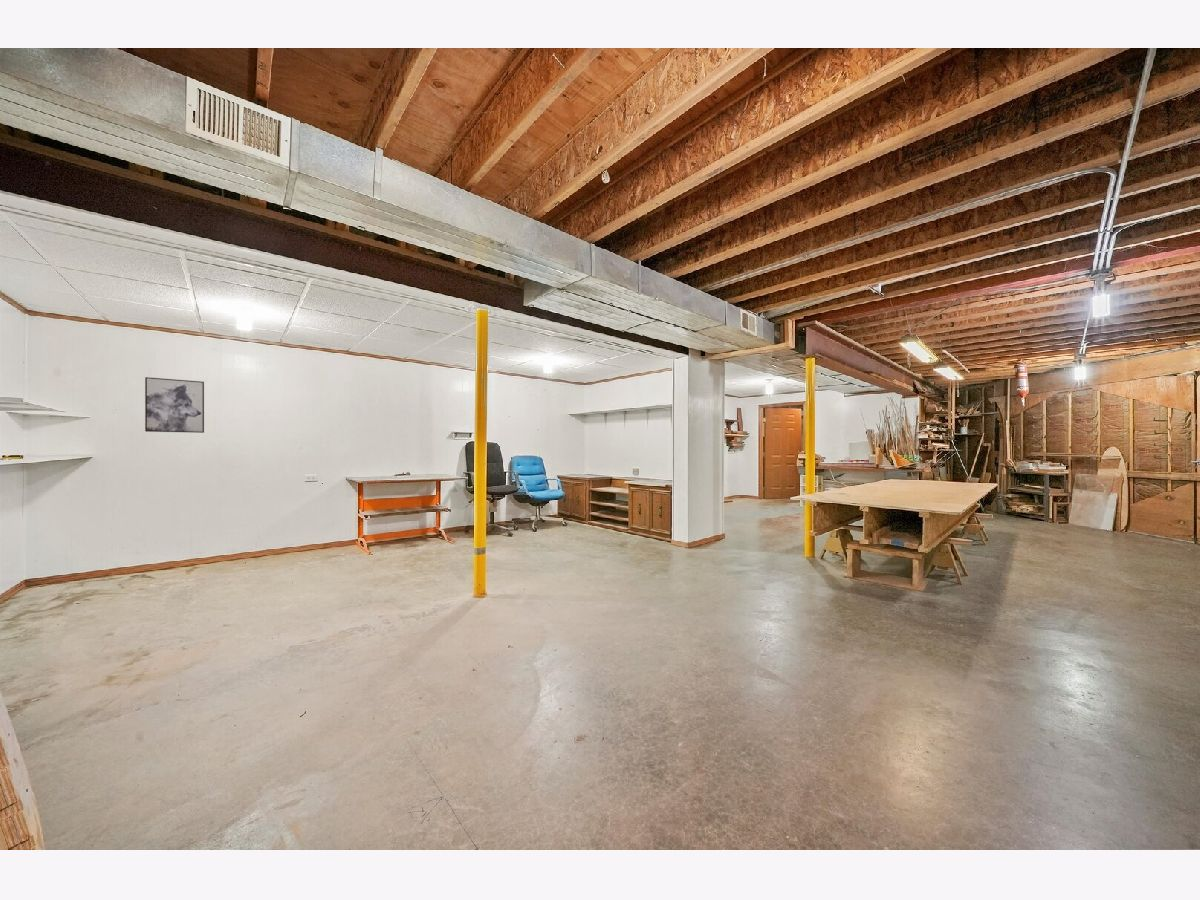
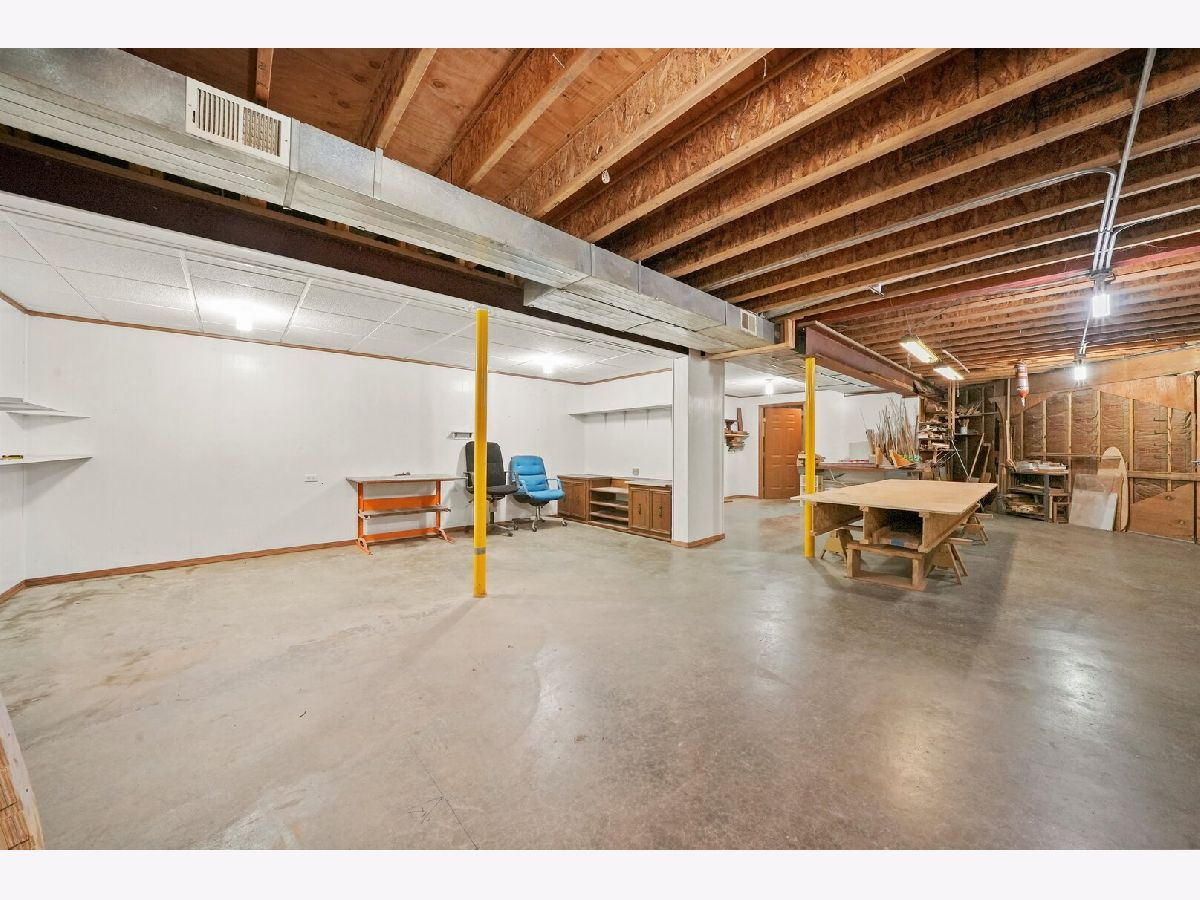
- wall art (175, 405)
